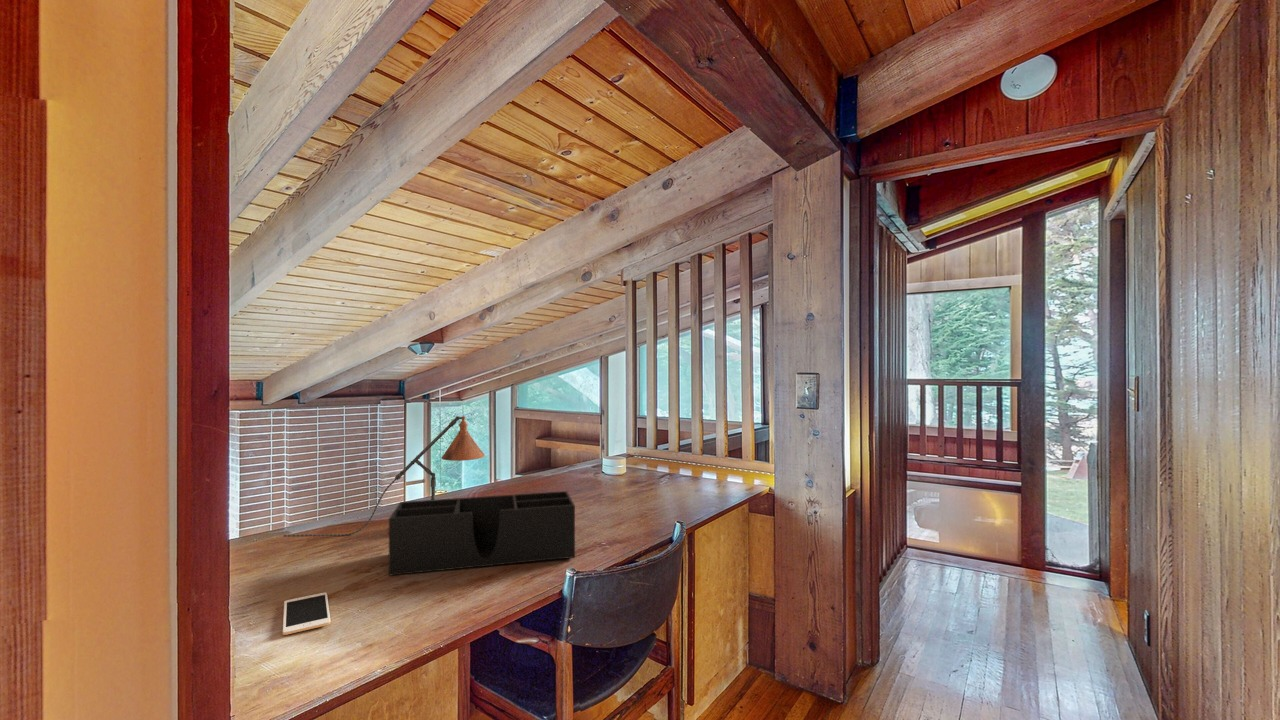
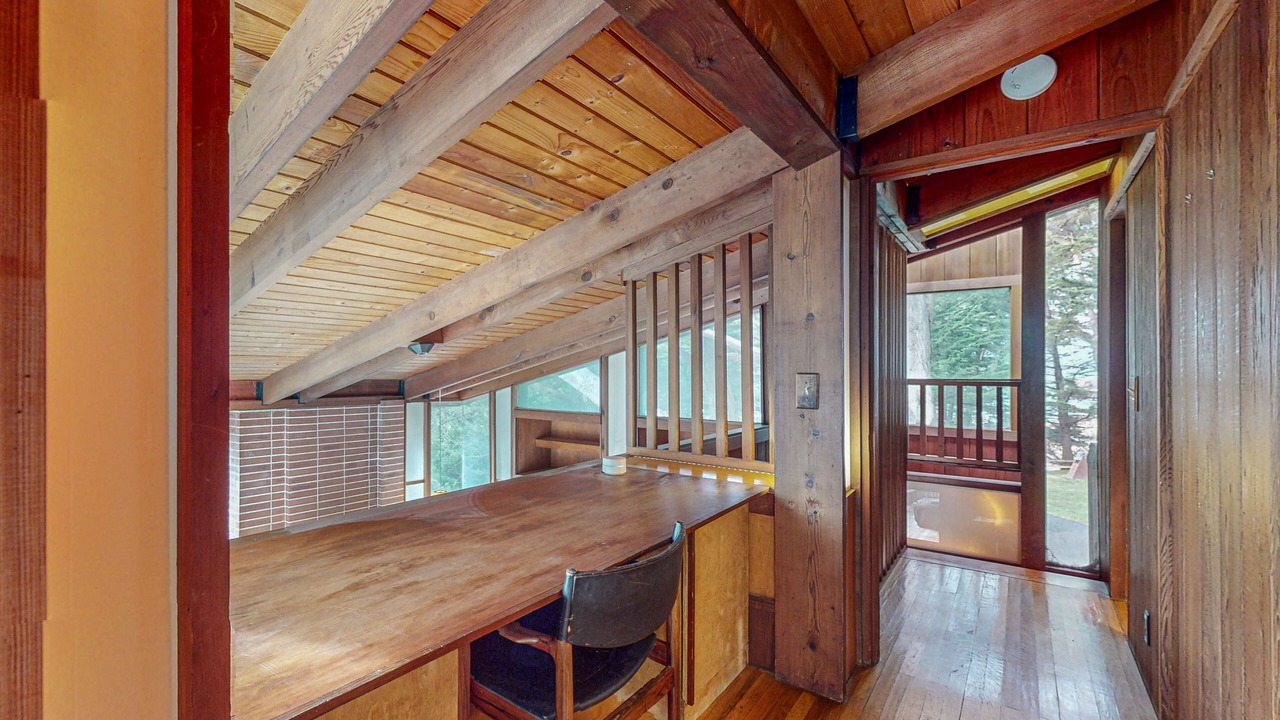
- desk lamp (395, 477)
- desk organizer (486, 529)
- cell phone (306, 612)
